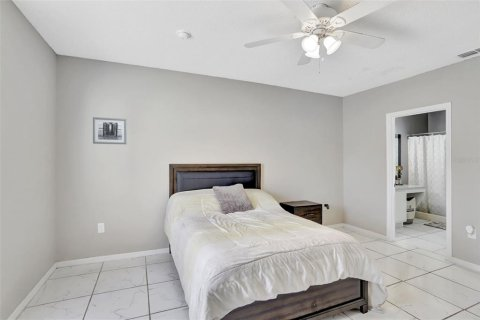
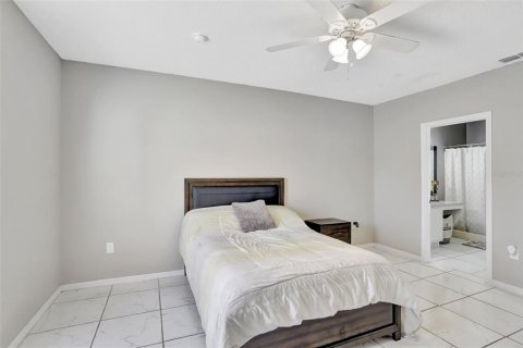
- wall art (110, 131)
